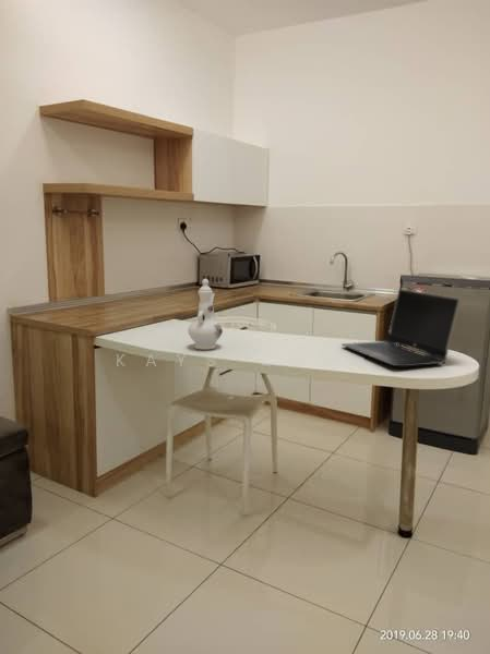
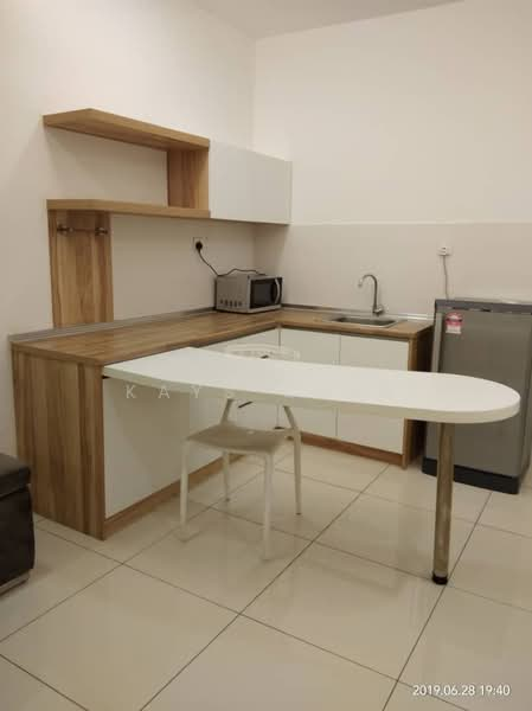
- chinaware (206, 313)
- laptop computer (396, 325)
